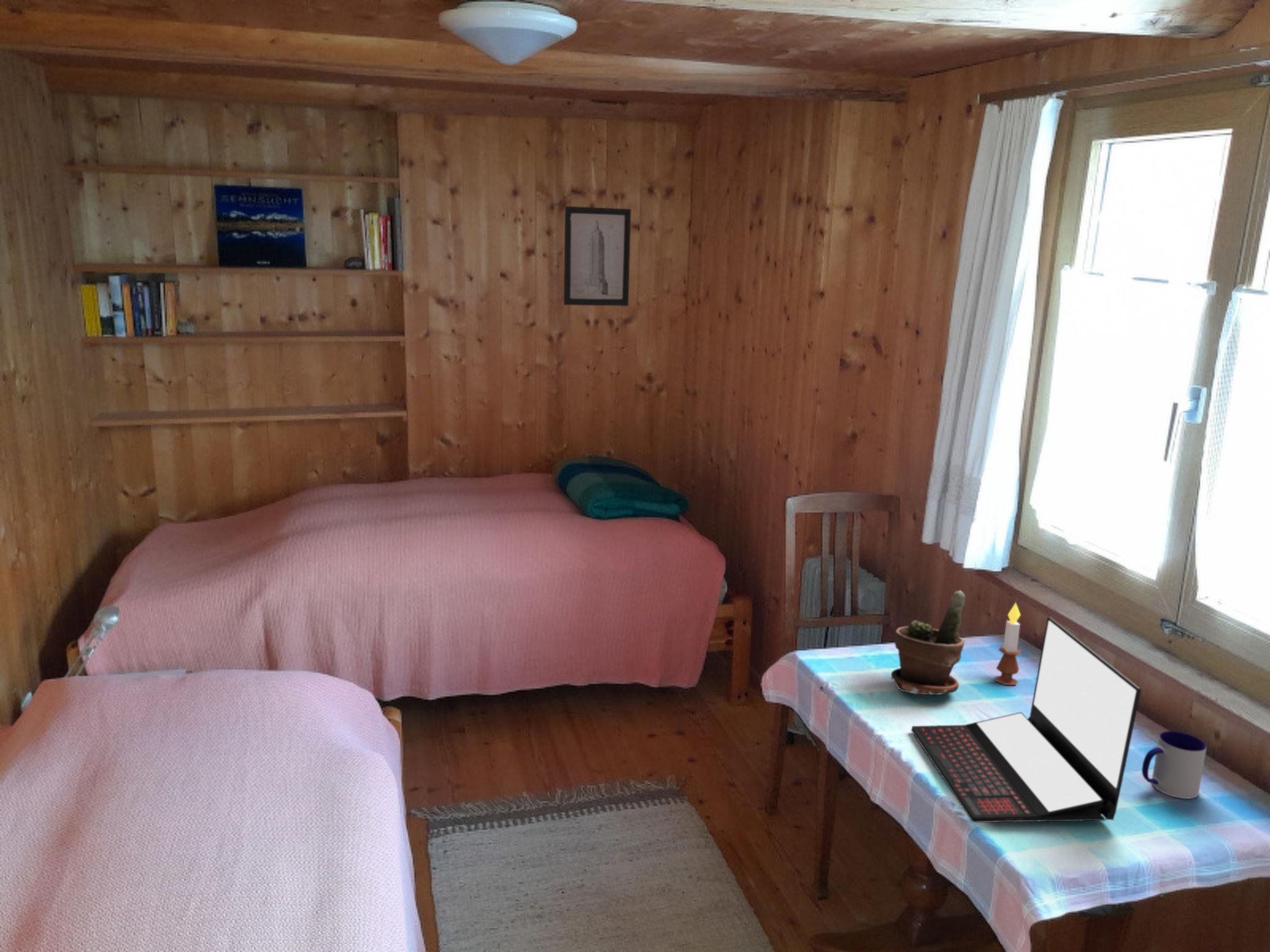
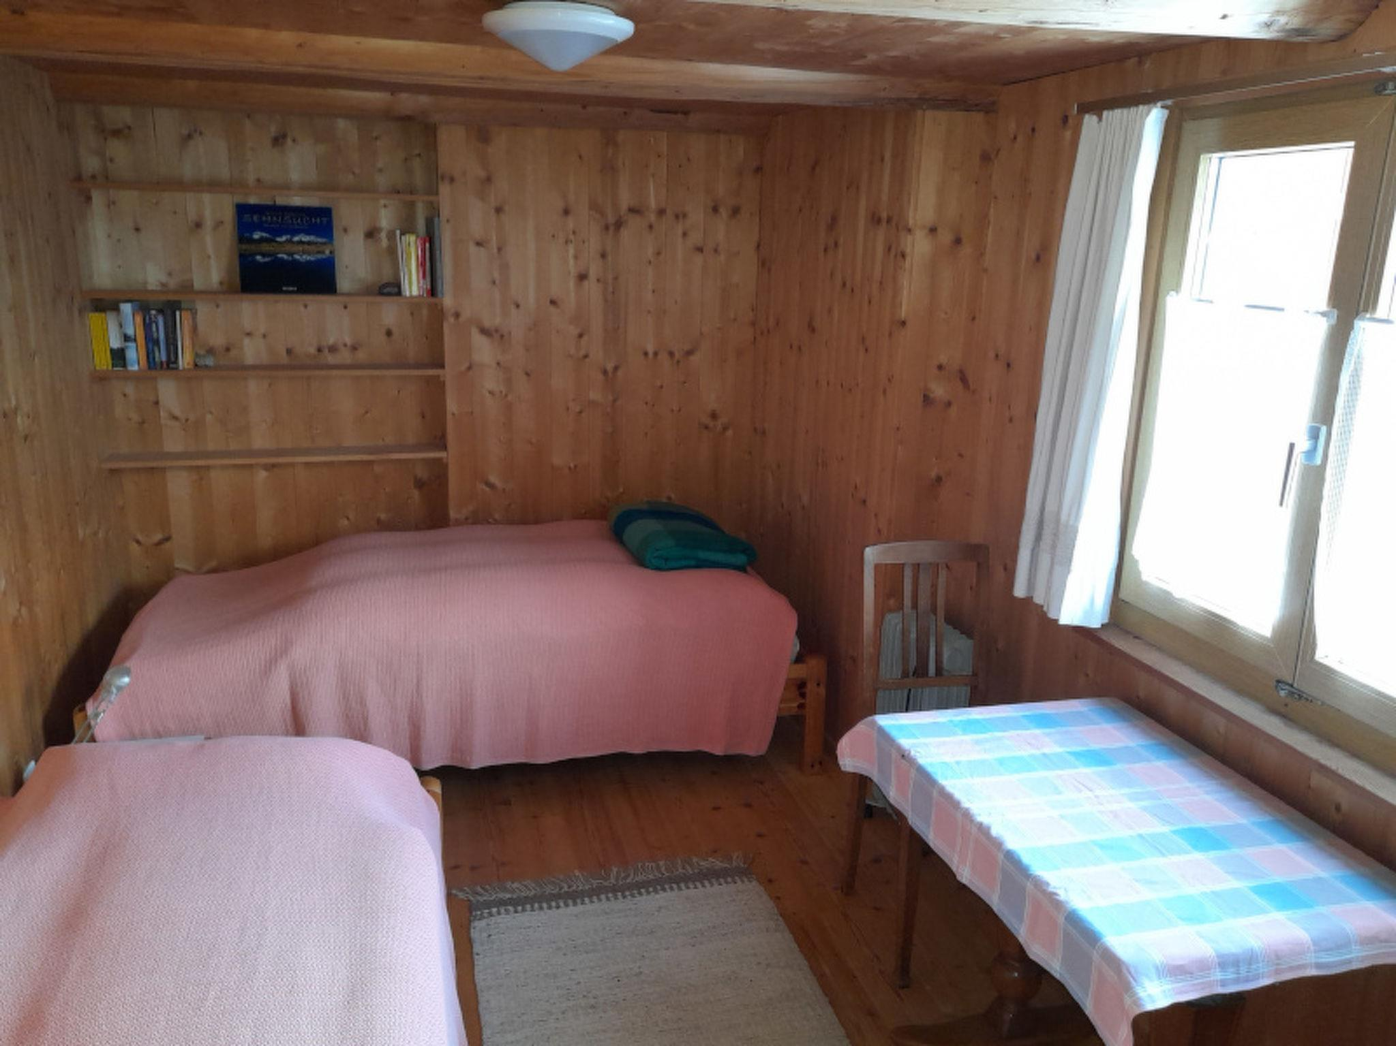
- candle (1011, 641)
- laptop (1014, 713)
- wall art (597, 257)
- potted plant (928, 640)
- mug (1171, 765)
